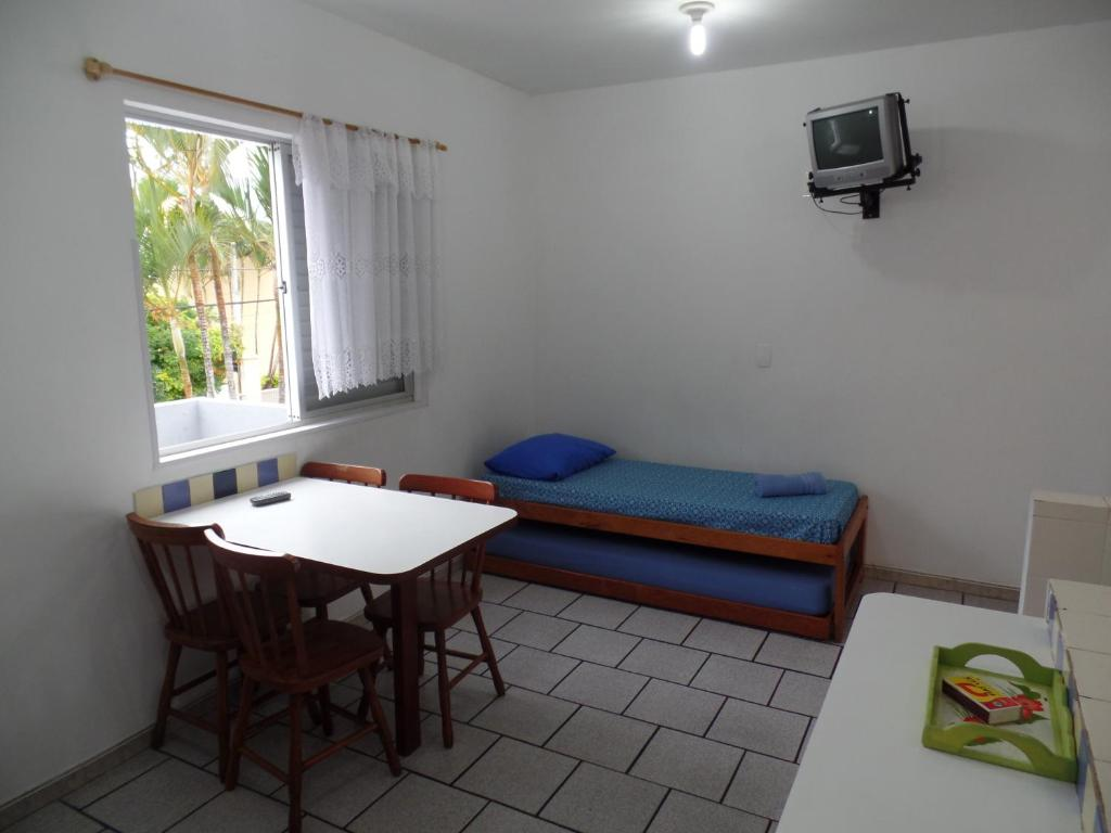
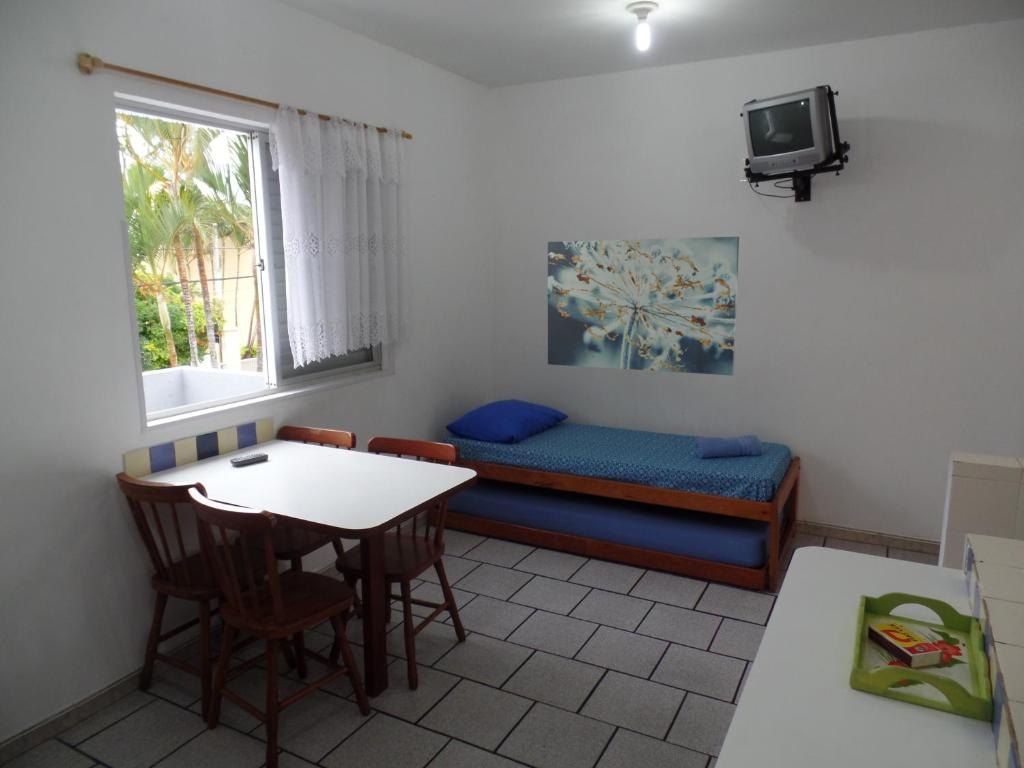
+ wall art (636, 305)
